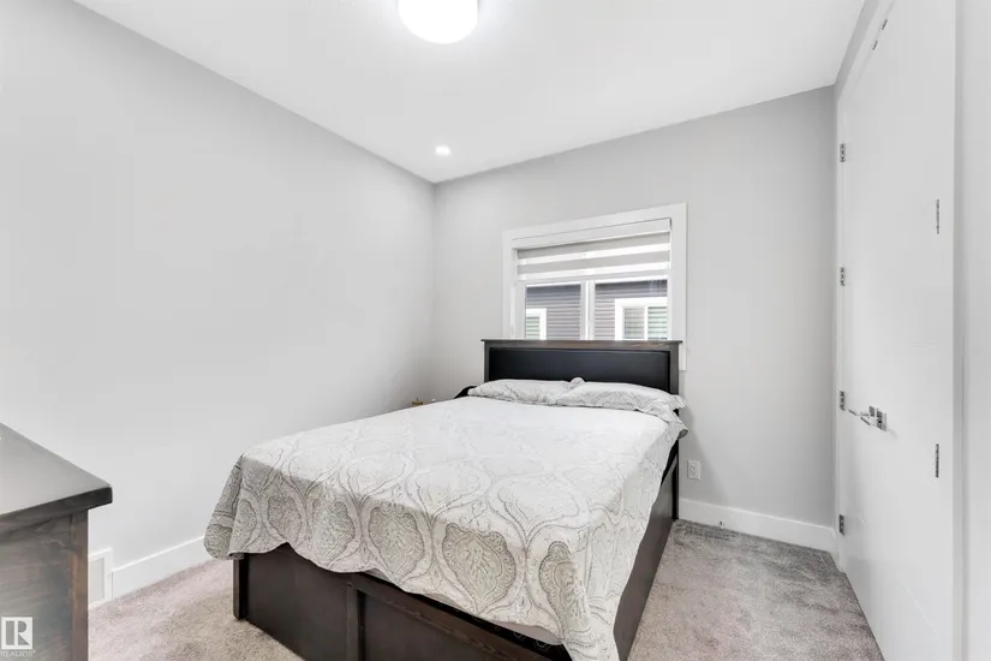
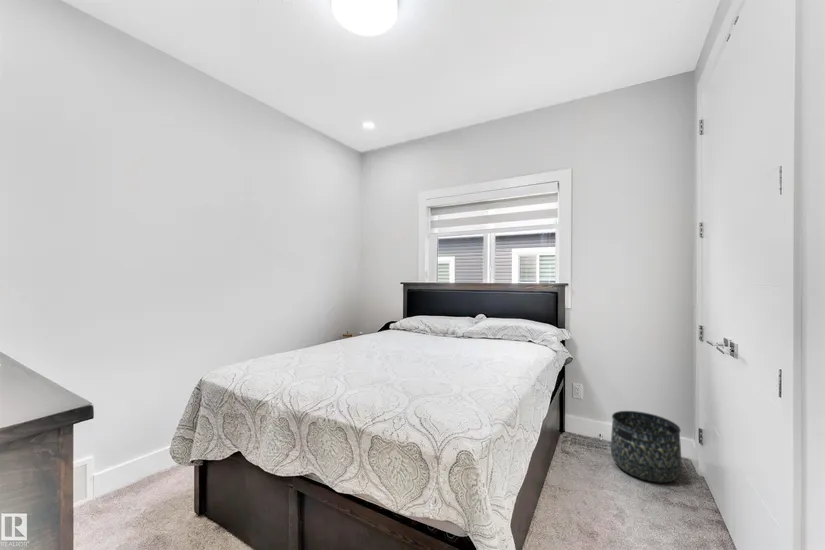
+ basket (644, 445)
